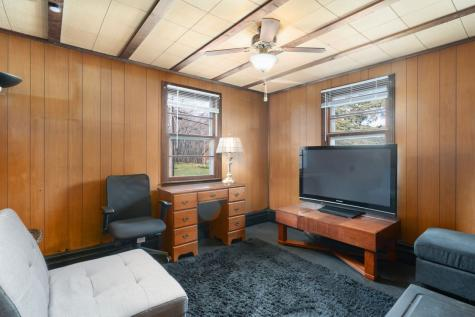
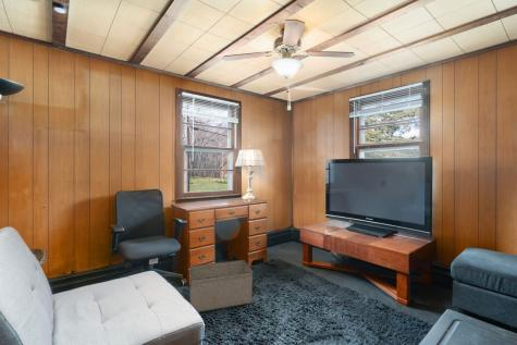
+ storage bin (220, 284)
